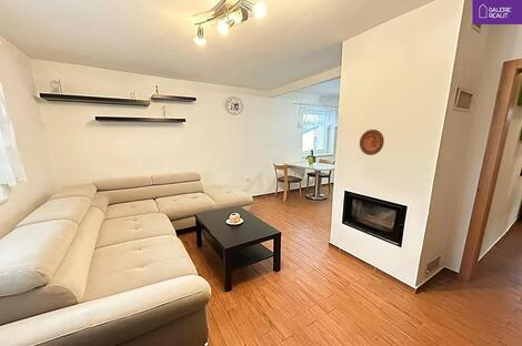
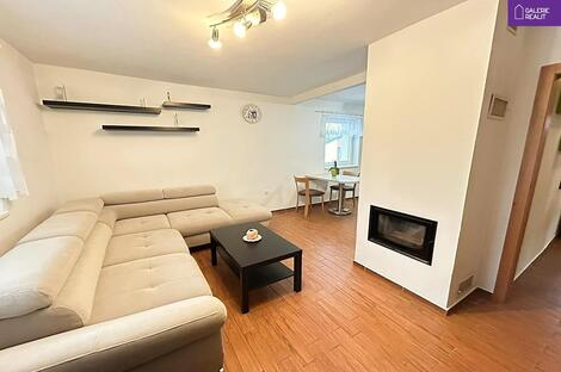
- decorative plate (371, 142)
